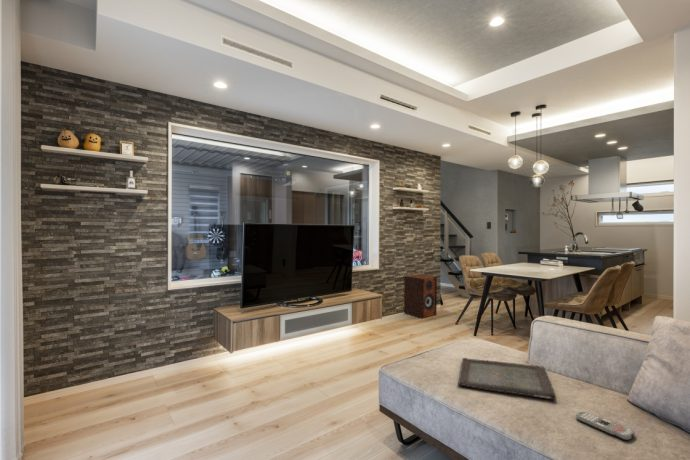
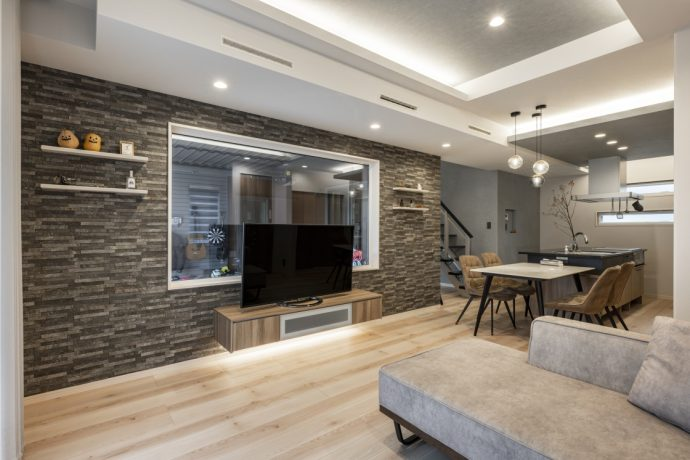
- speaker (420, 295)
- remote control (603, 424)
- serving tray (503, 375)
